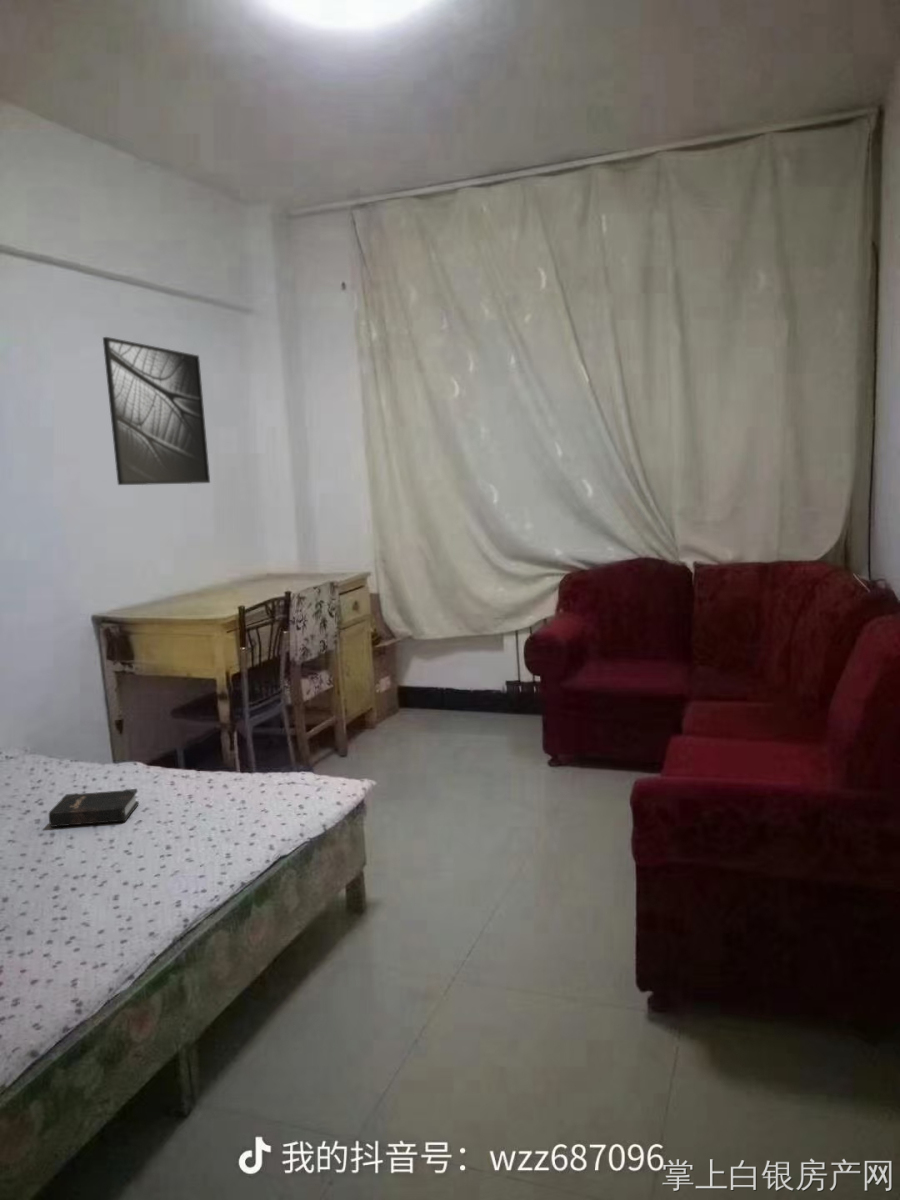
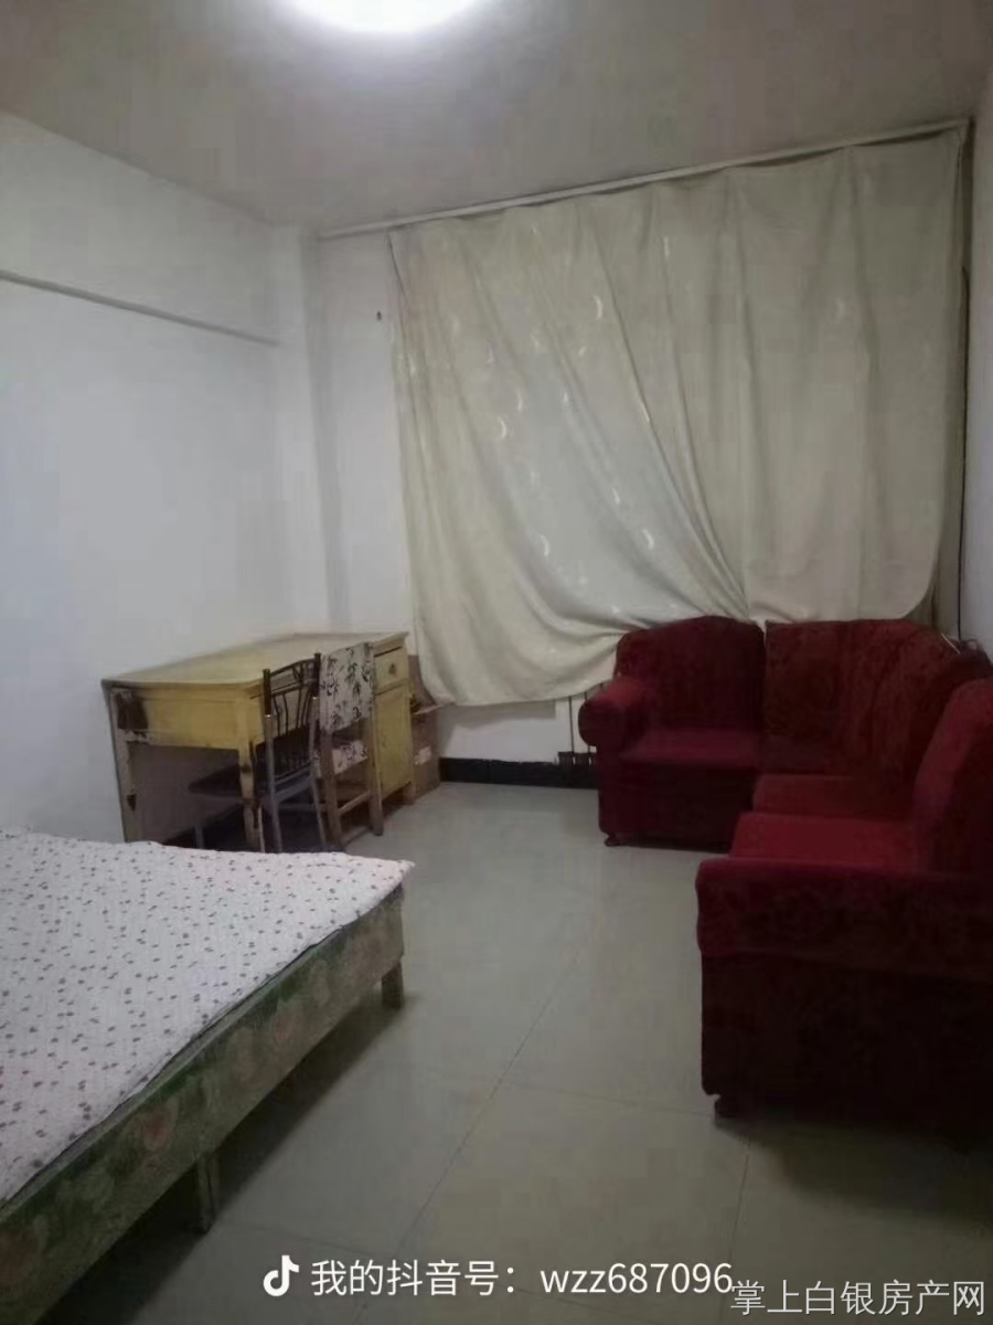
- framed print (161, 416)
- hardback book (94, 807)
